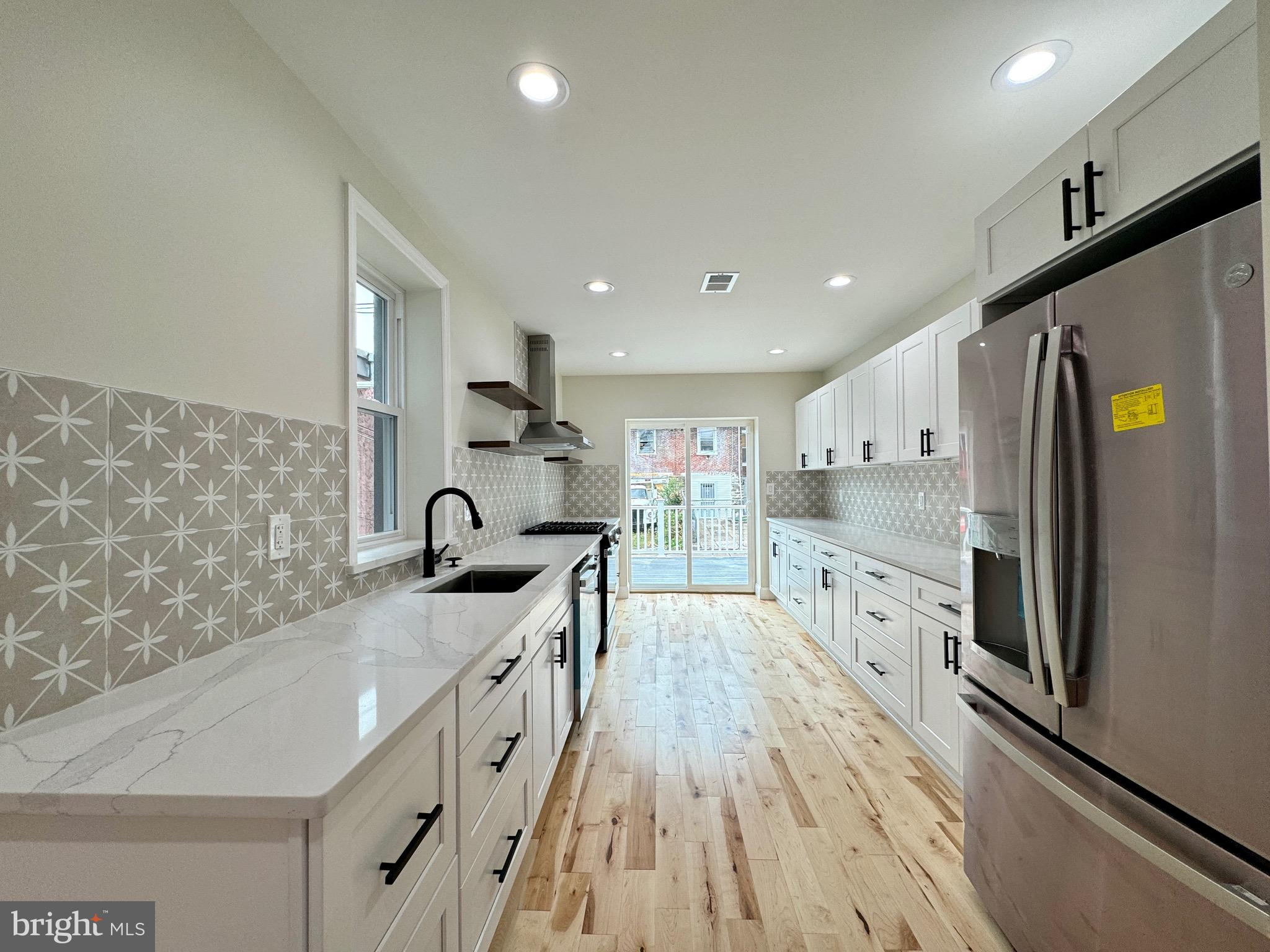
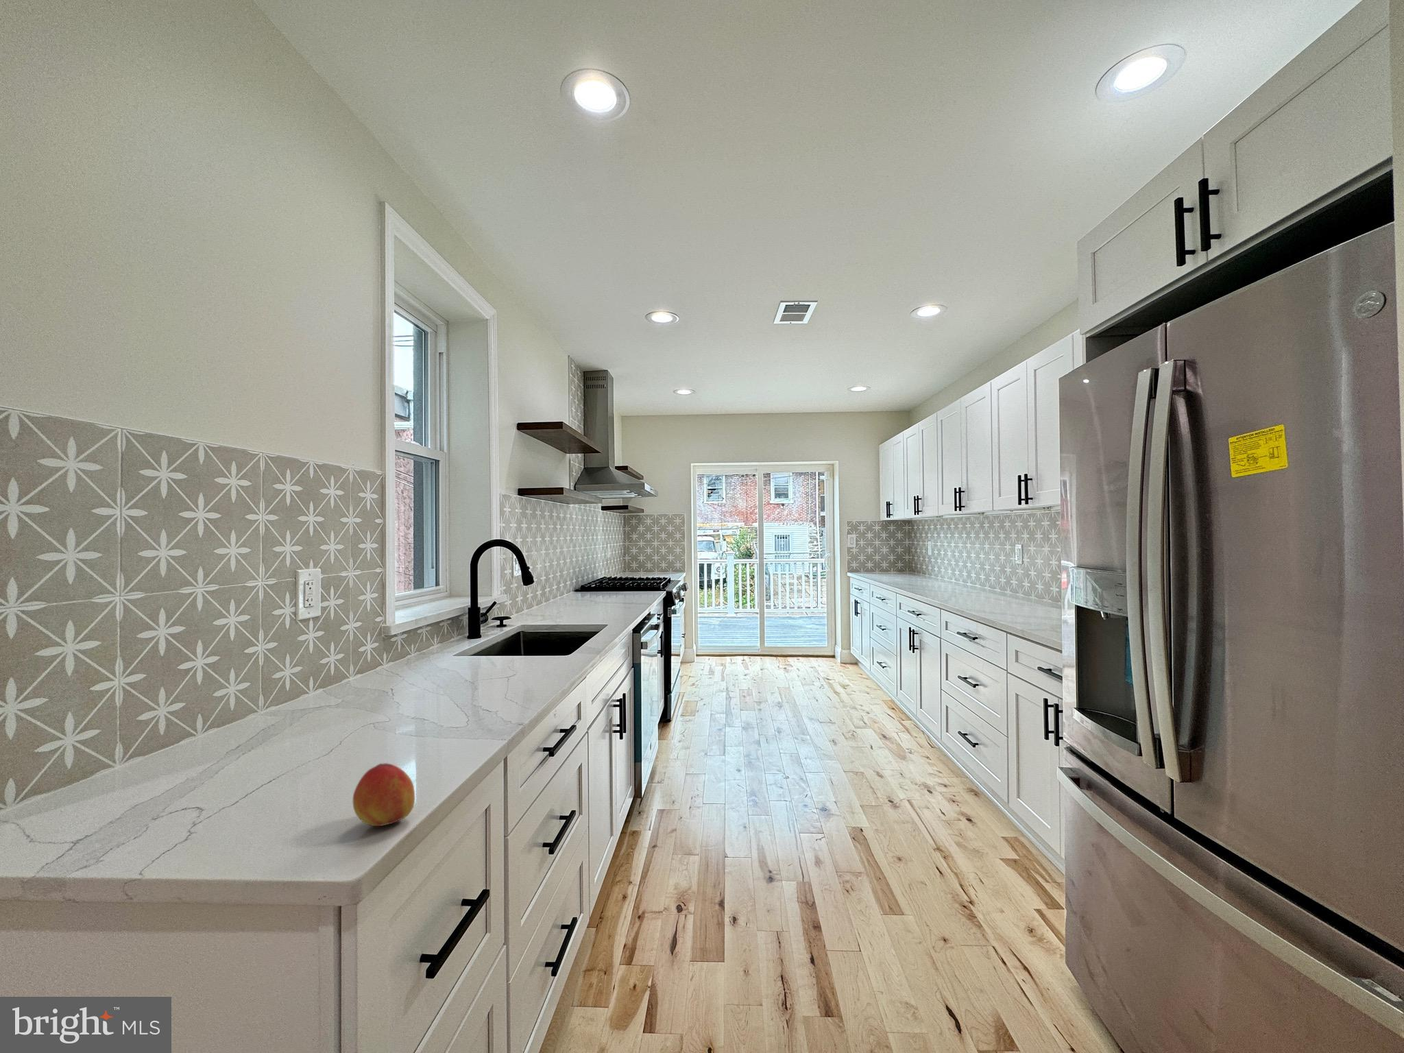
+ peach (384, 793)
